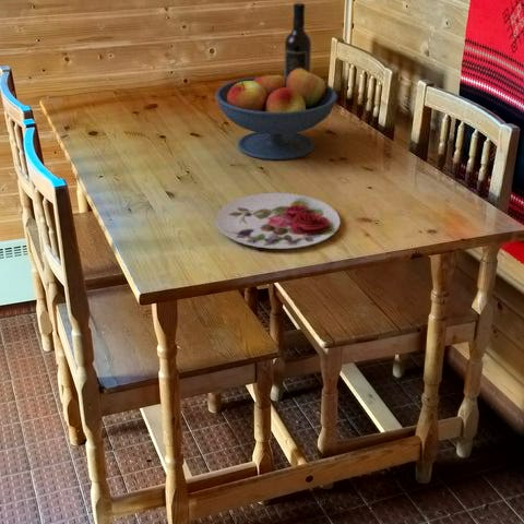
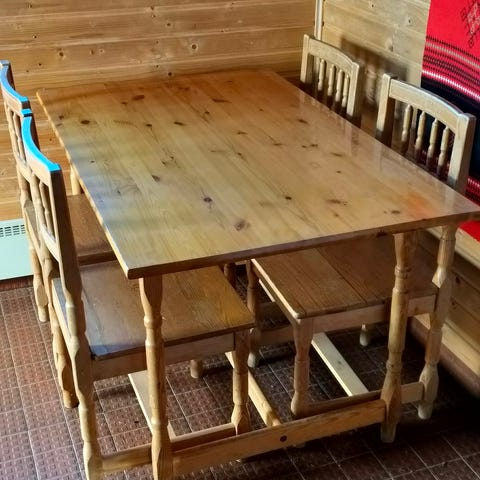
- plate (277, 217)
- wine bottle (297, 55)
- fruit bowl (276, 110)
